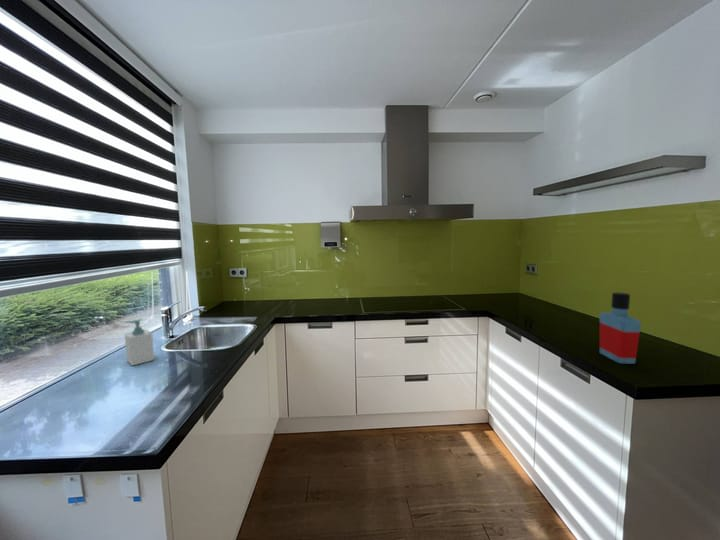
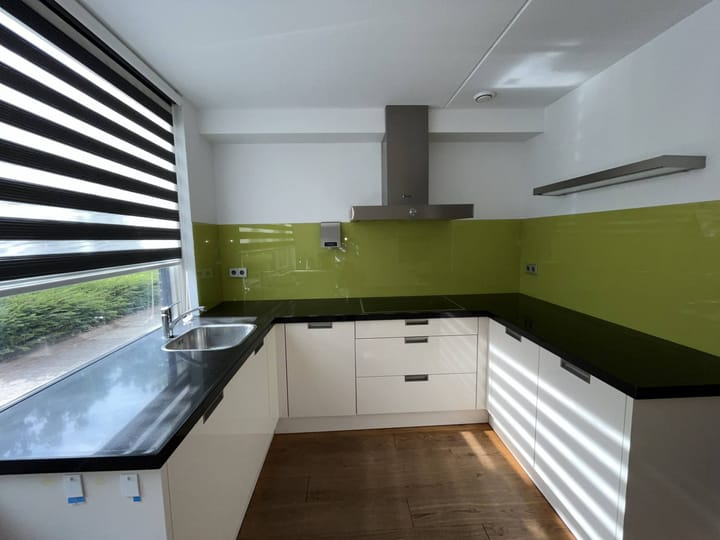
- bottle (618, 325)
- soap bottle (138, 340)
